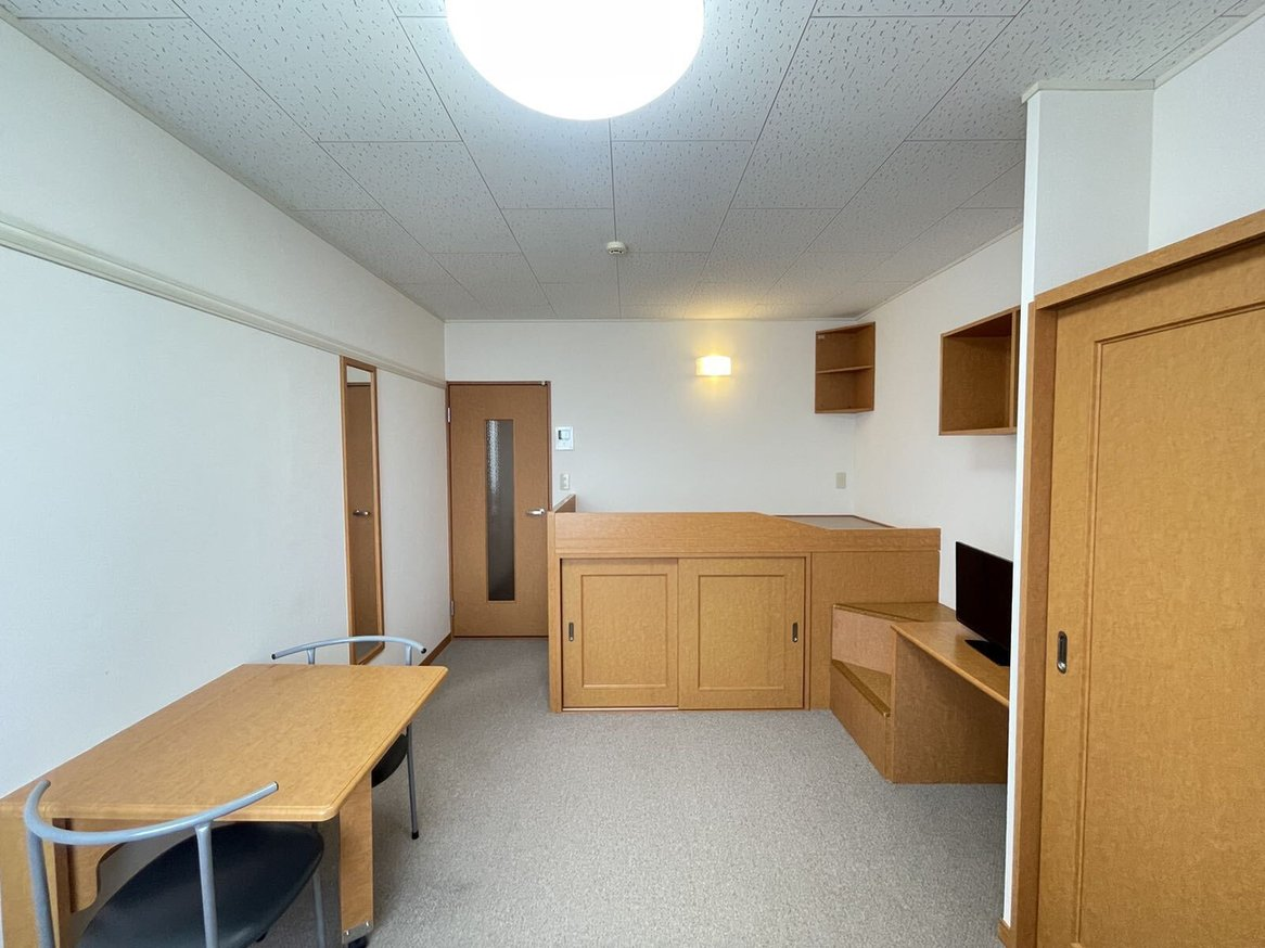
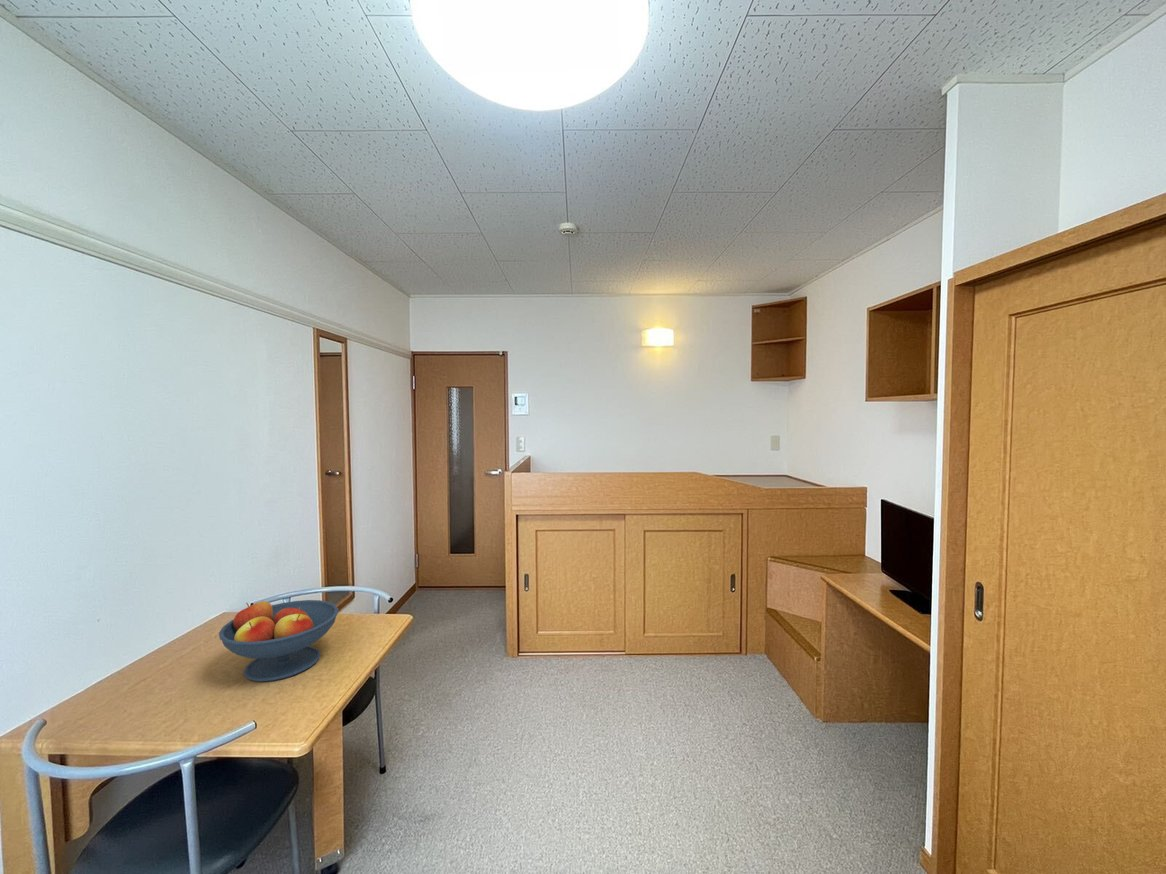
+ fruit bowl (282, 633)
